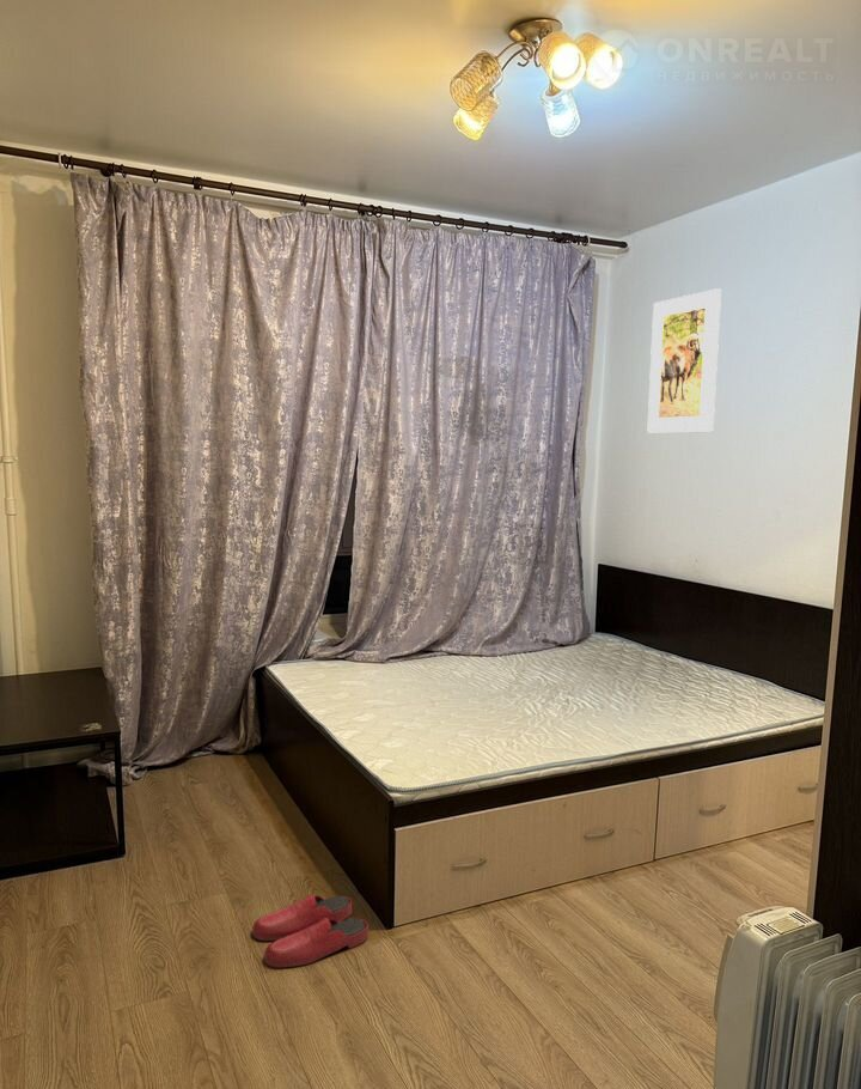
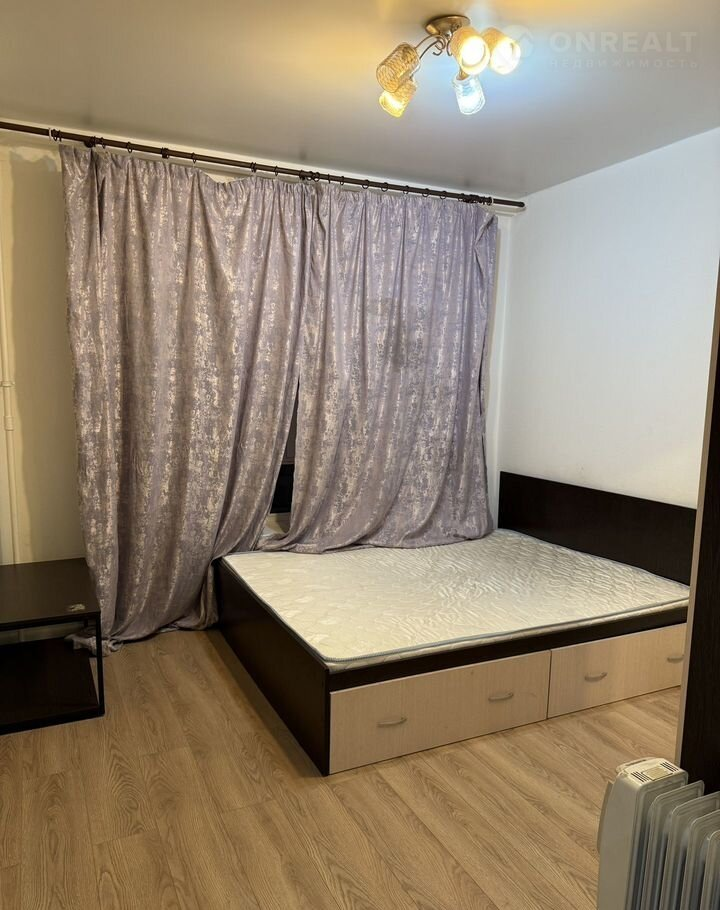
- slippers (310, 921)
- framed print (682, 365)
